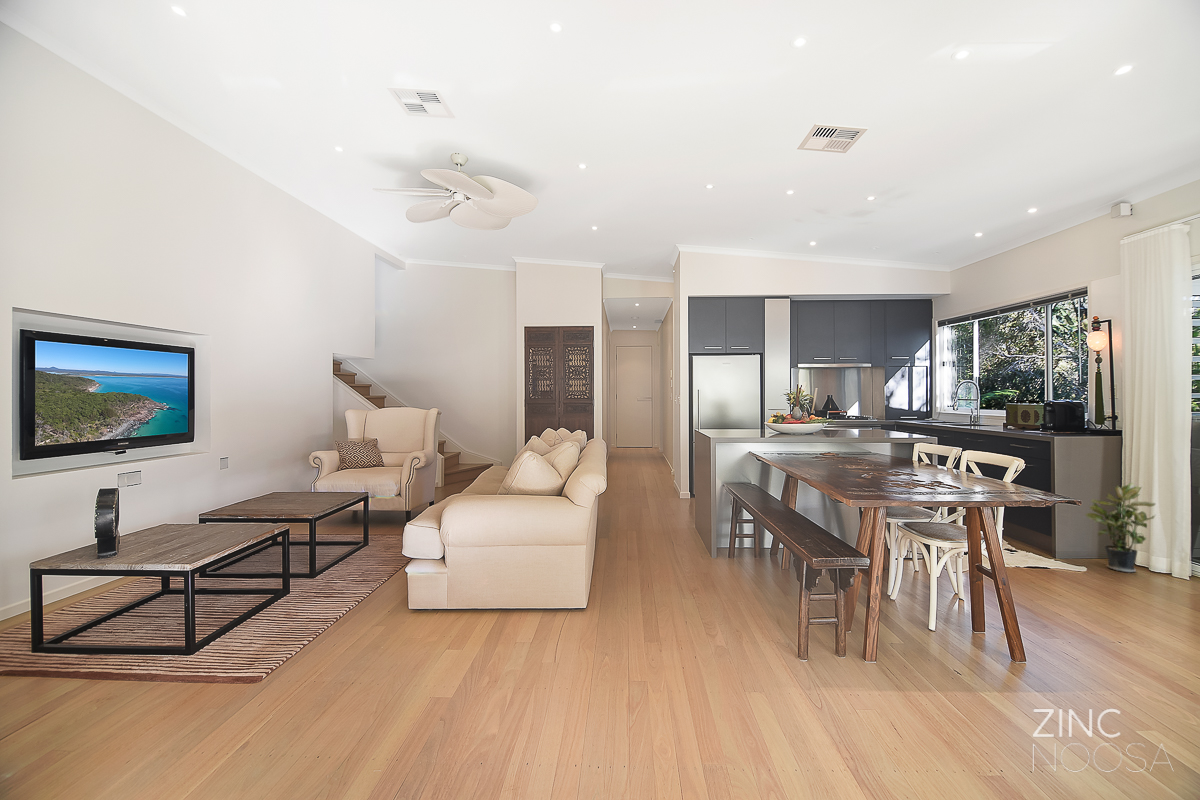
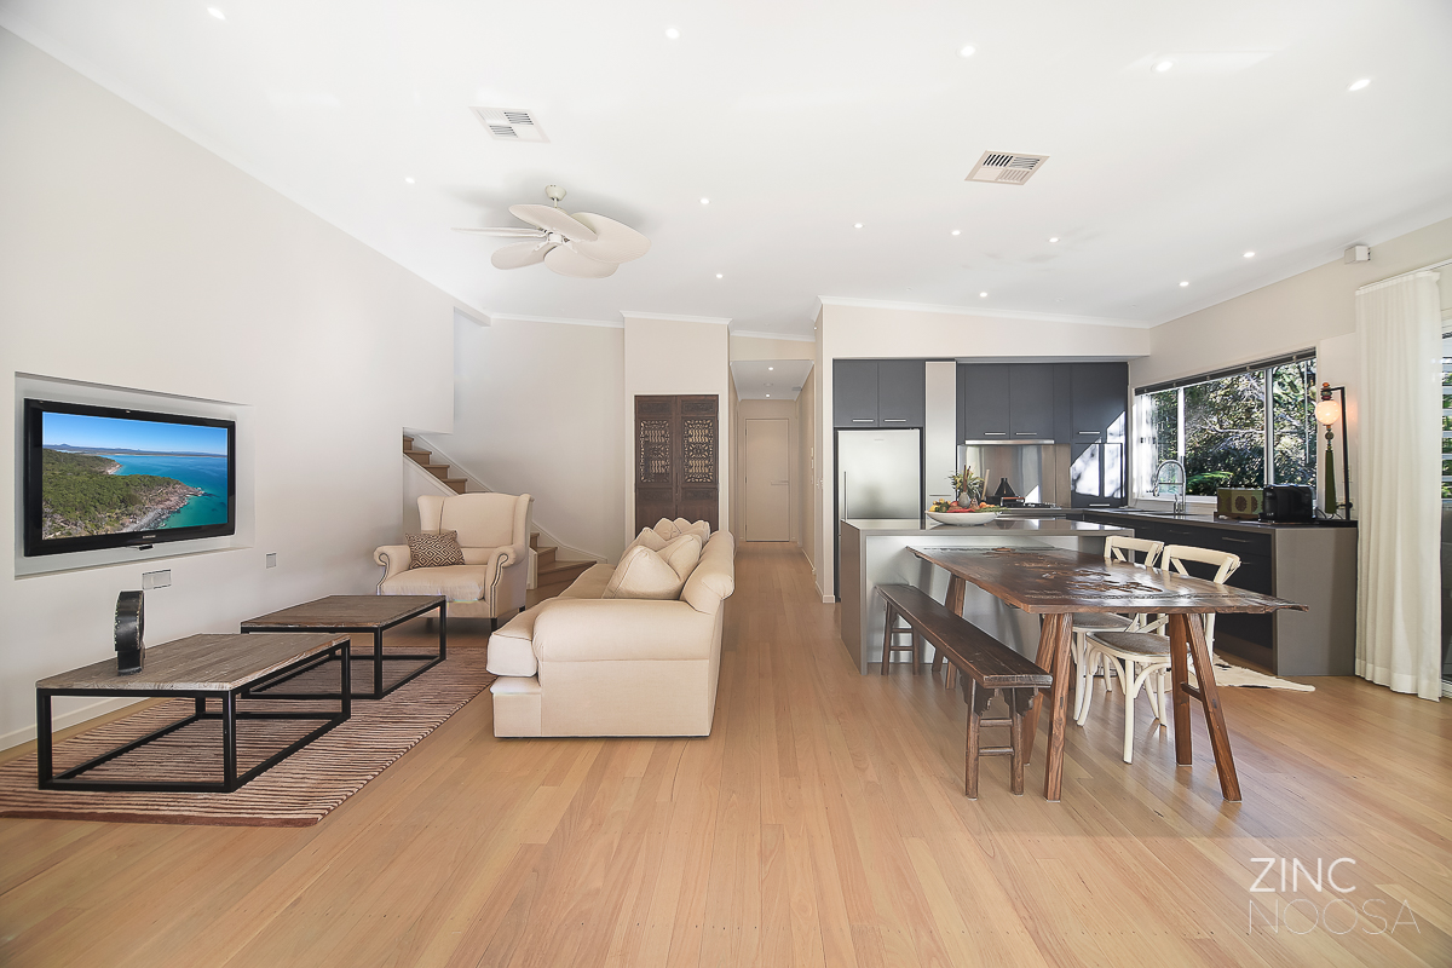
- potted plant (1120, 525)
